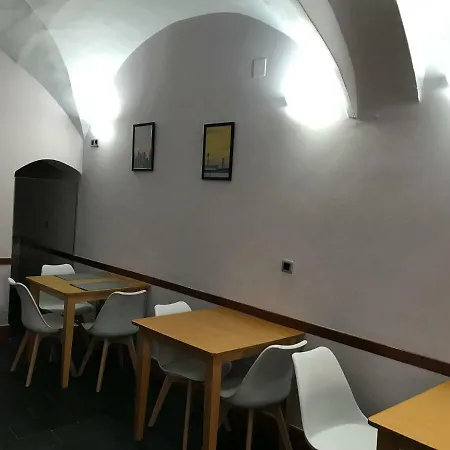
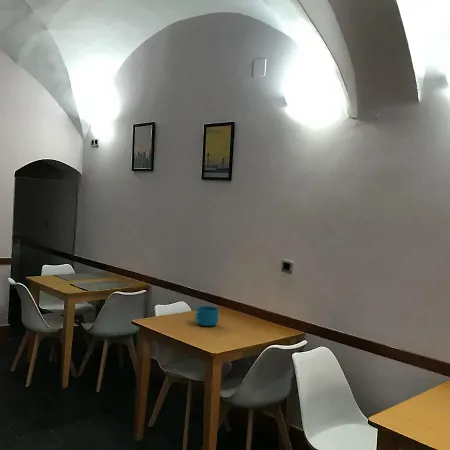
+ cup (205, 316)
